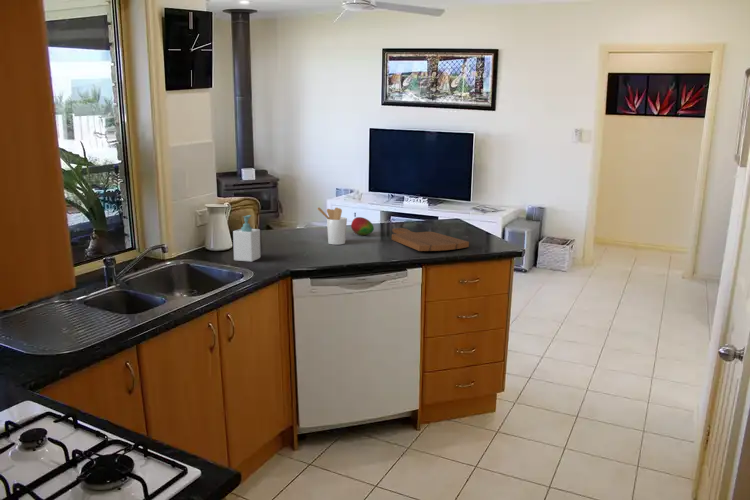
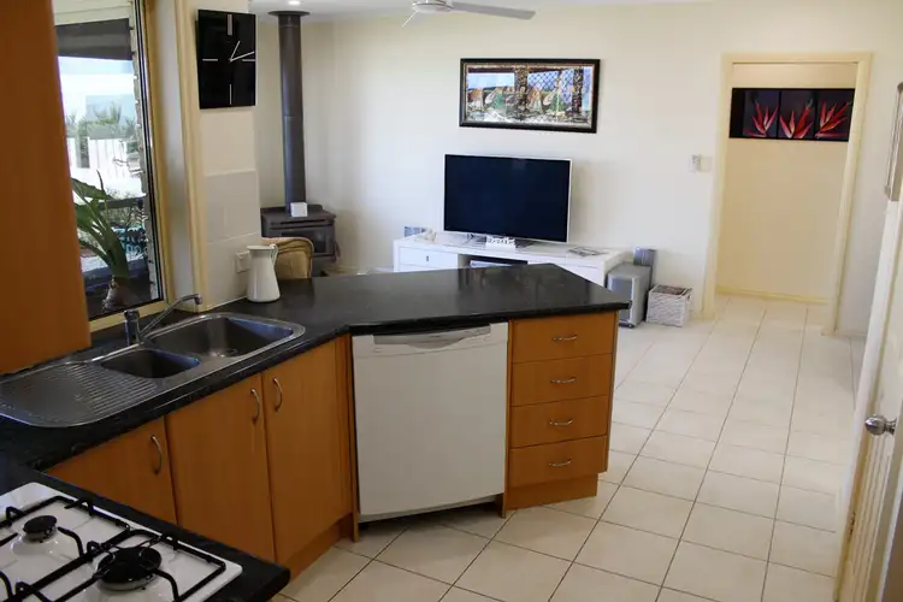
- fruit (362, 226)
- utensil holder (331, 224)
- soap bottle (246, 237)
- cutting board (424, 239)
